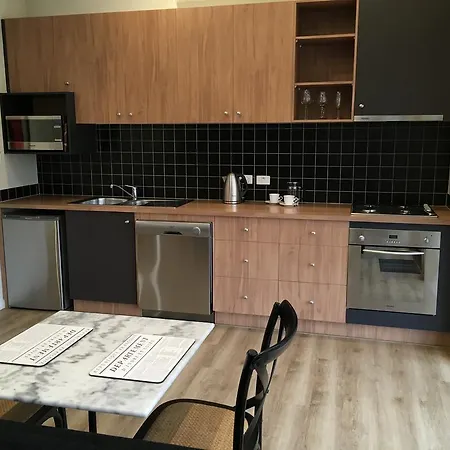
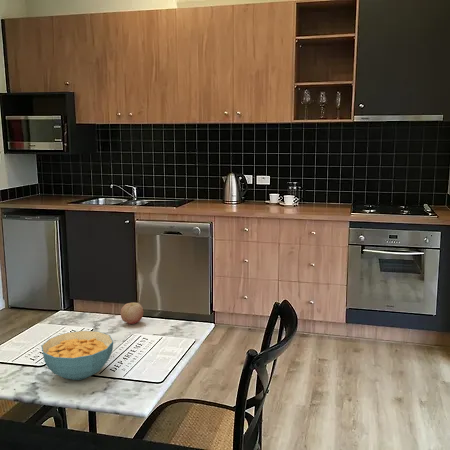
+ cereal bowl (78, 359)
+ fruit (132, 313)
